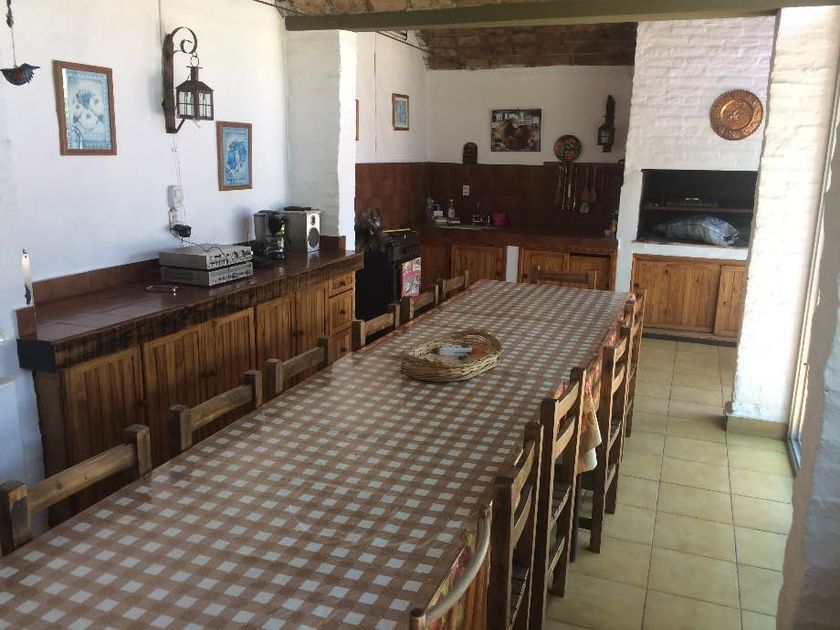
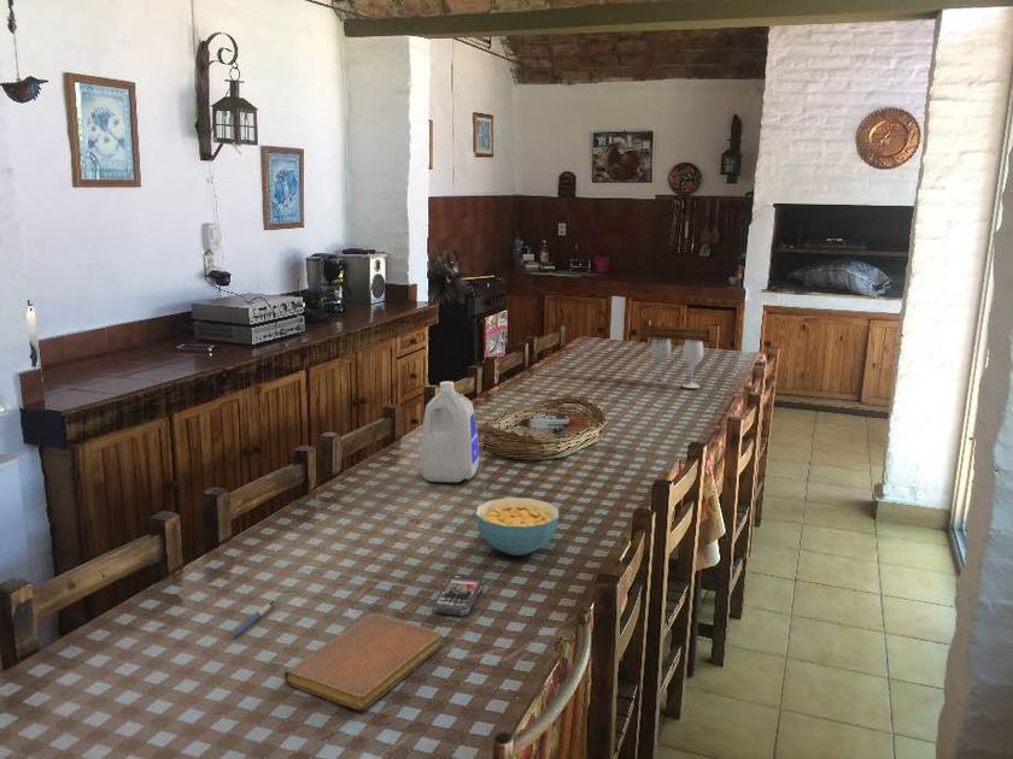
+ pen (253, 617)
+ notebook (367, 657)
+ wineglass (684, 359)
+ smartphone (458, 594)
+ cereal bowl (516, 530)
+ bottle (449, 430)
